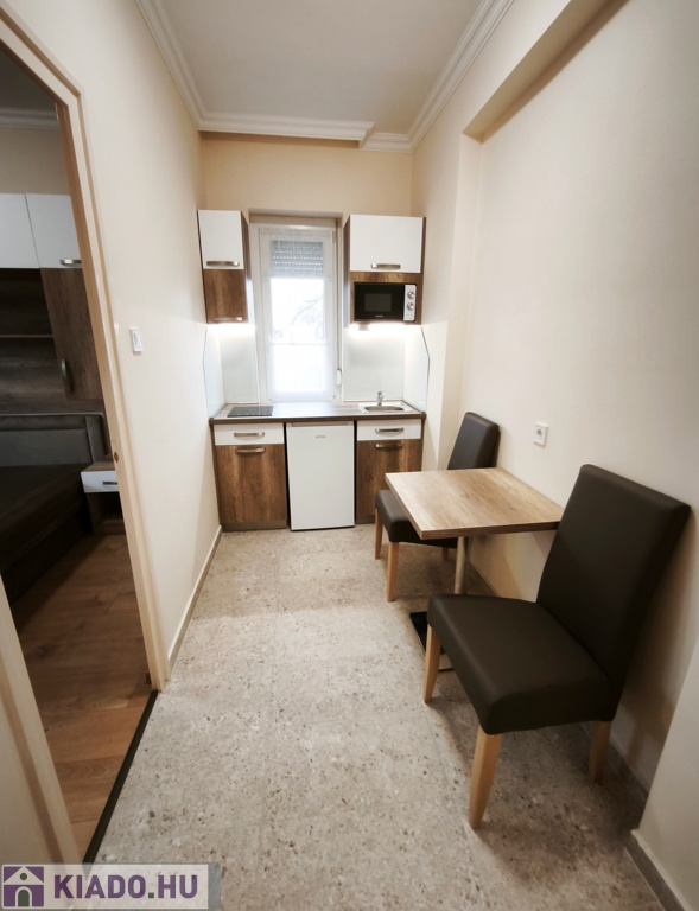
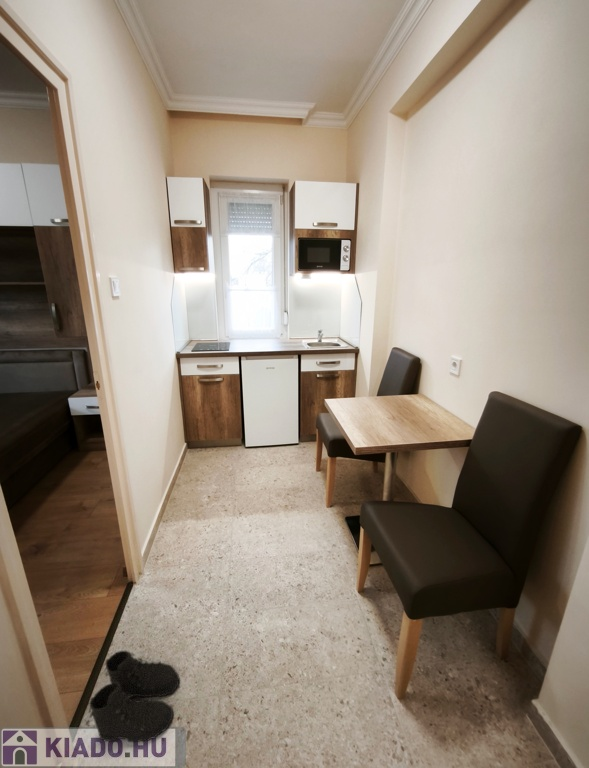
+ boots (136, 687)
